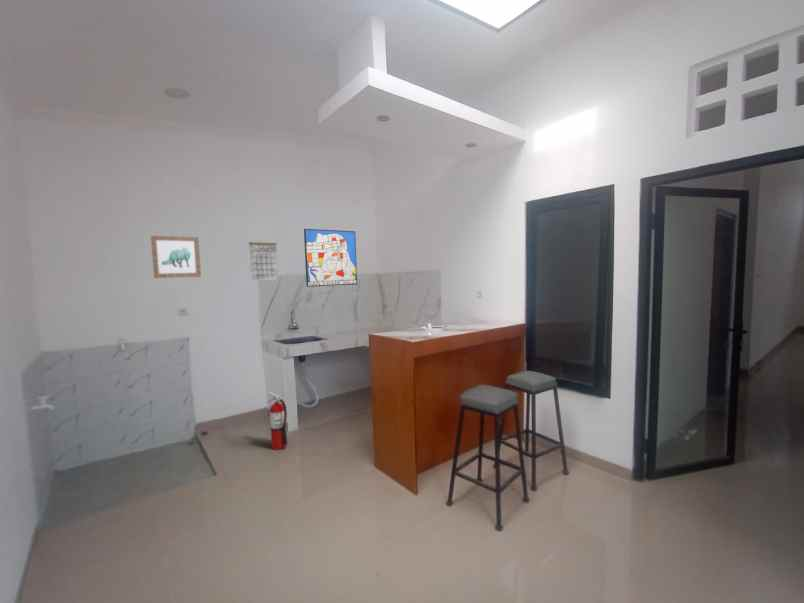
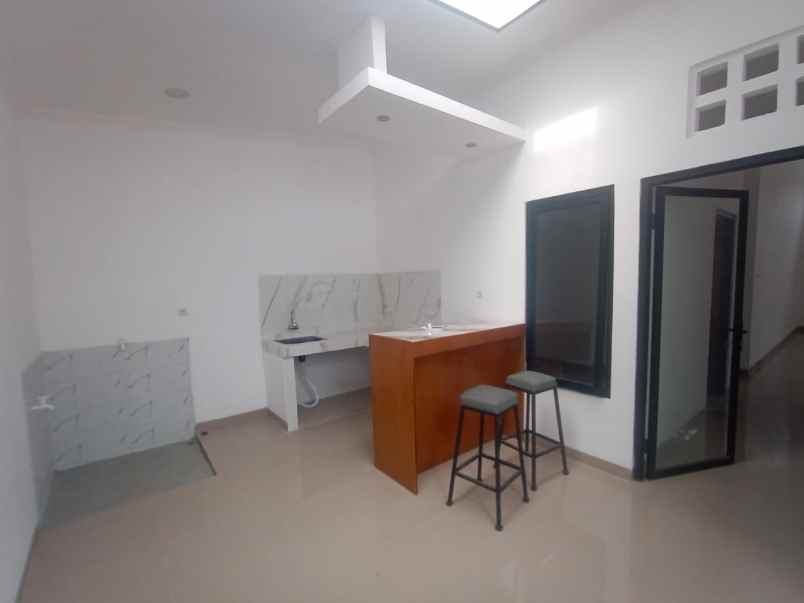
- wall art (331, 258)
- calendar (263, 257)
- wall art (176, 257)
- fire extinguisher (277, 419)
